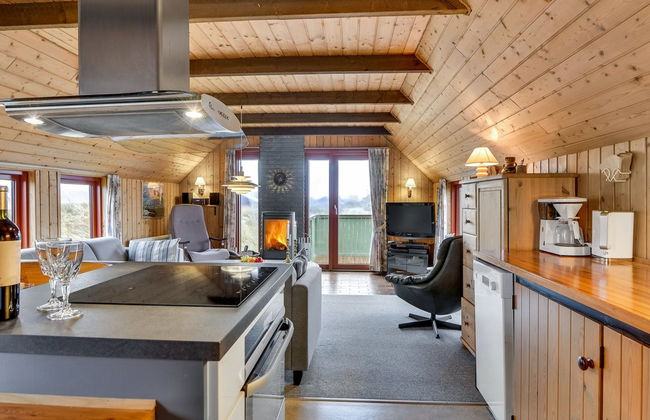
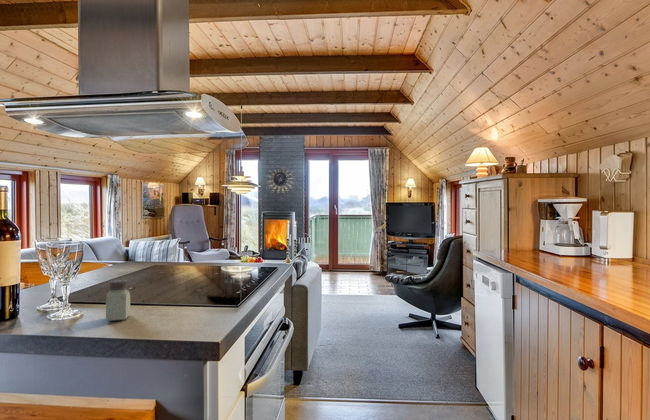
+ saltshaker (118, 299)
